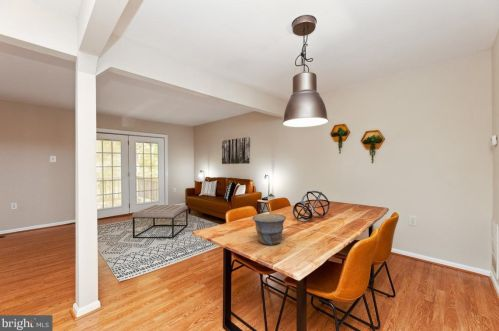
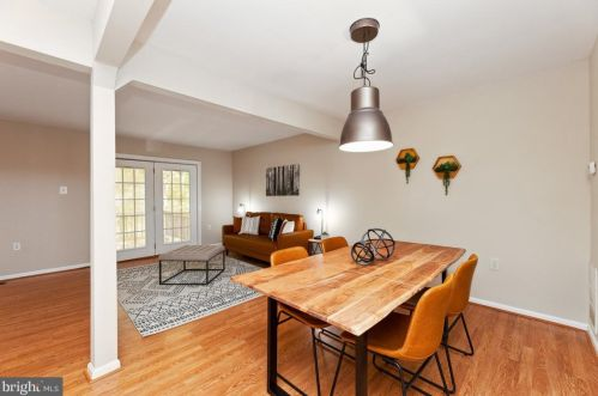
- bowl (269, 229)
